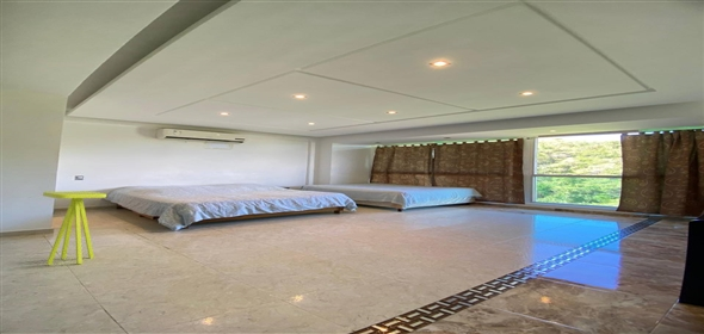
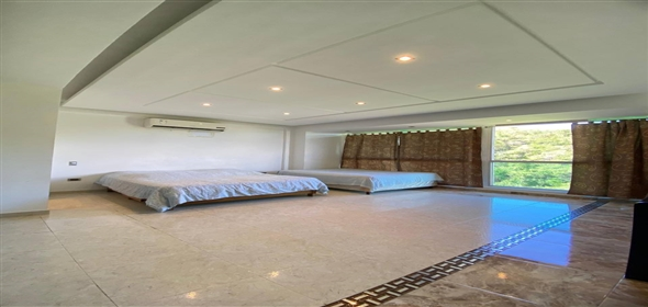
- side table (70, 227)
